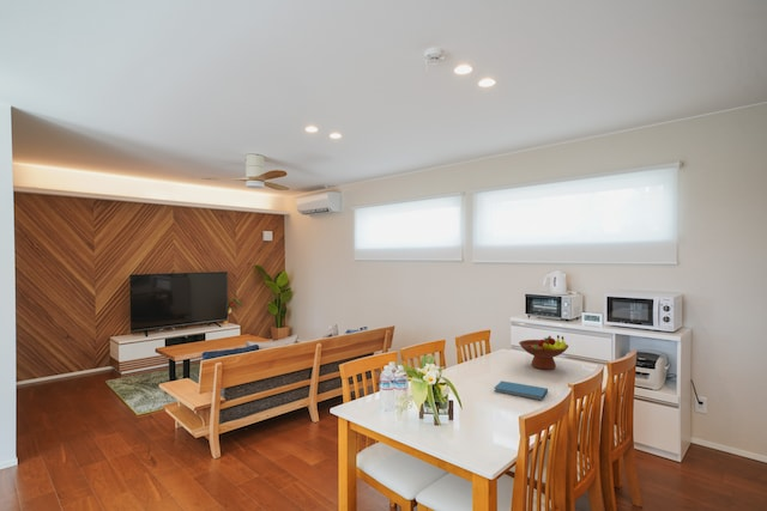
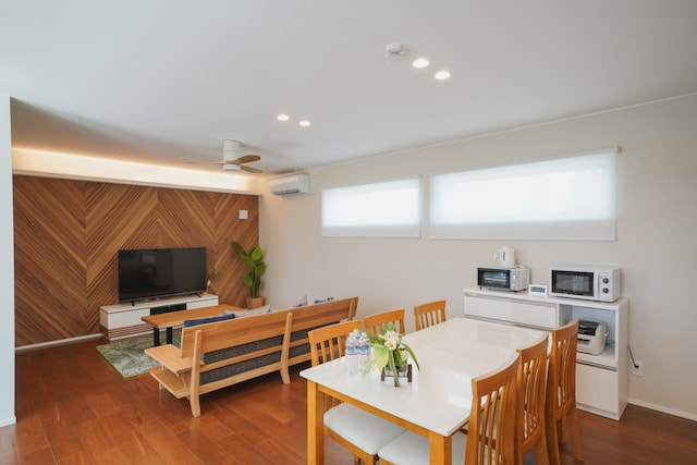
- book (520, 389)
- fruit bowl (543, 351)
